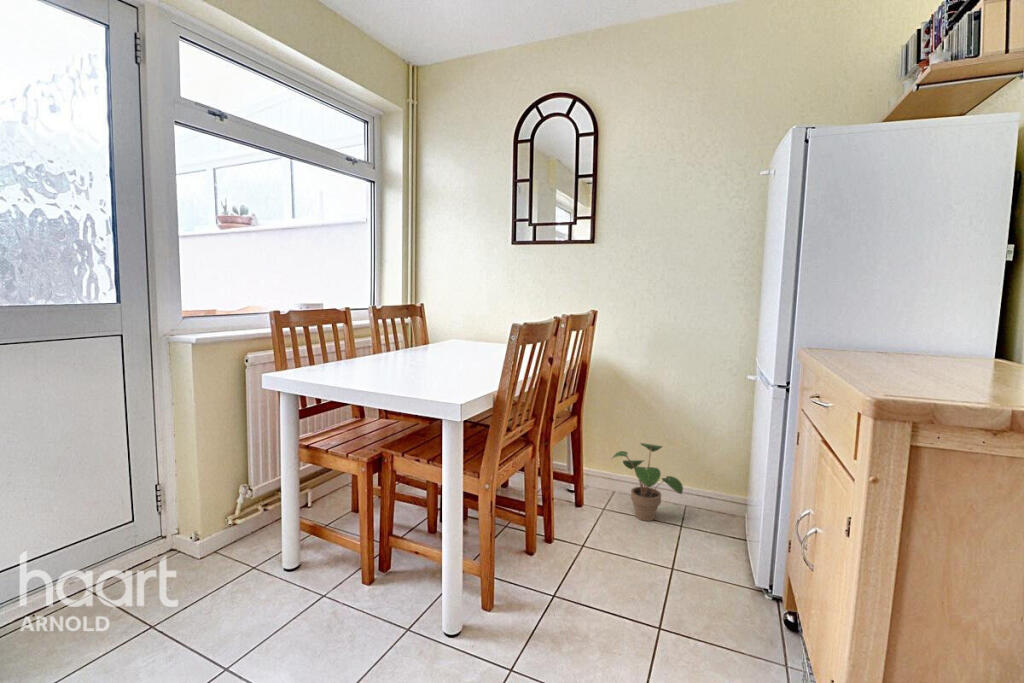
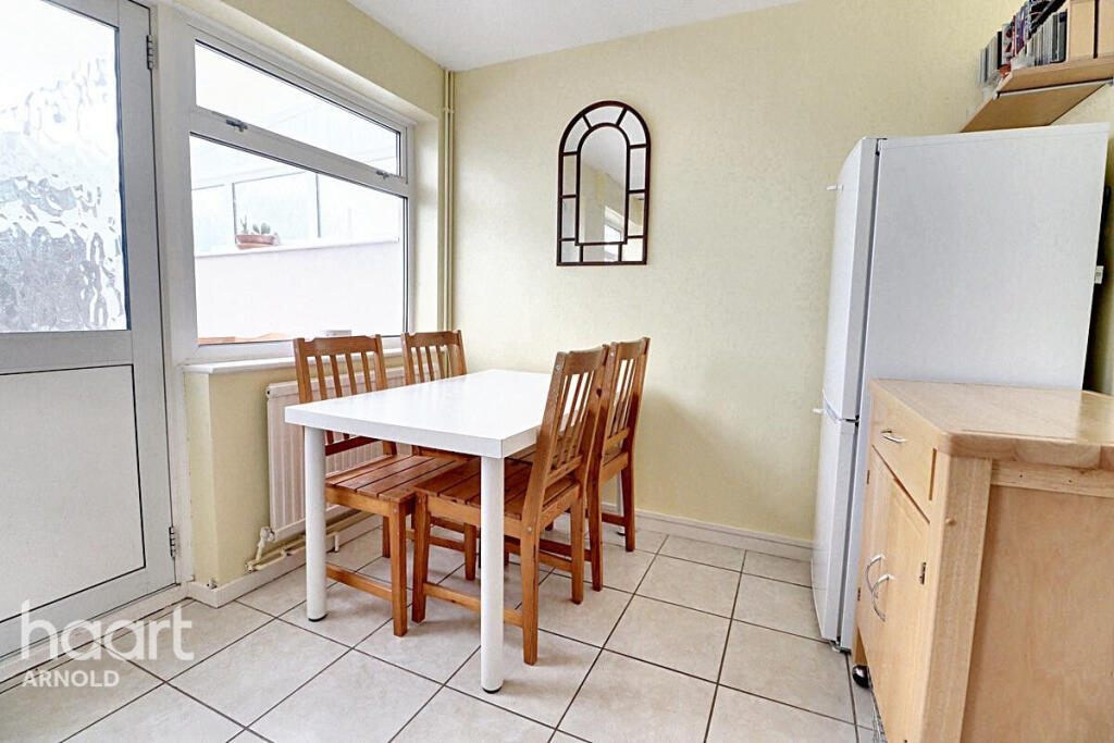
- potted plant (646, 483)
